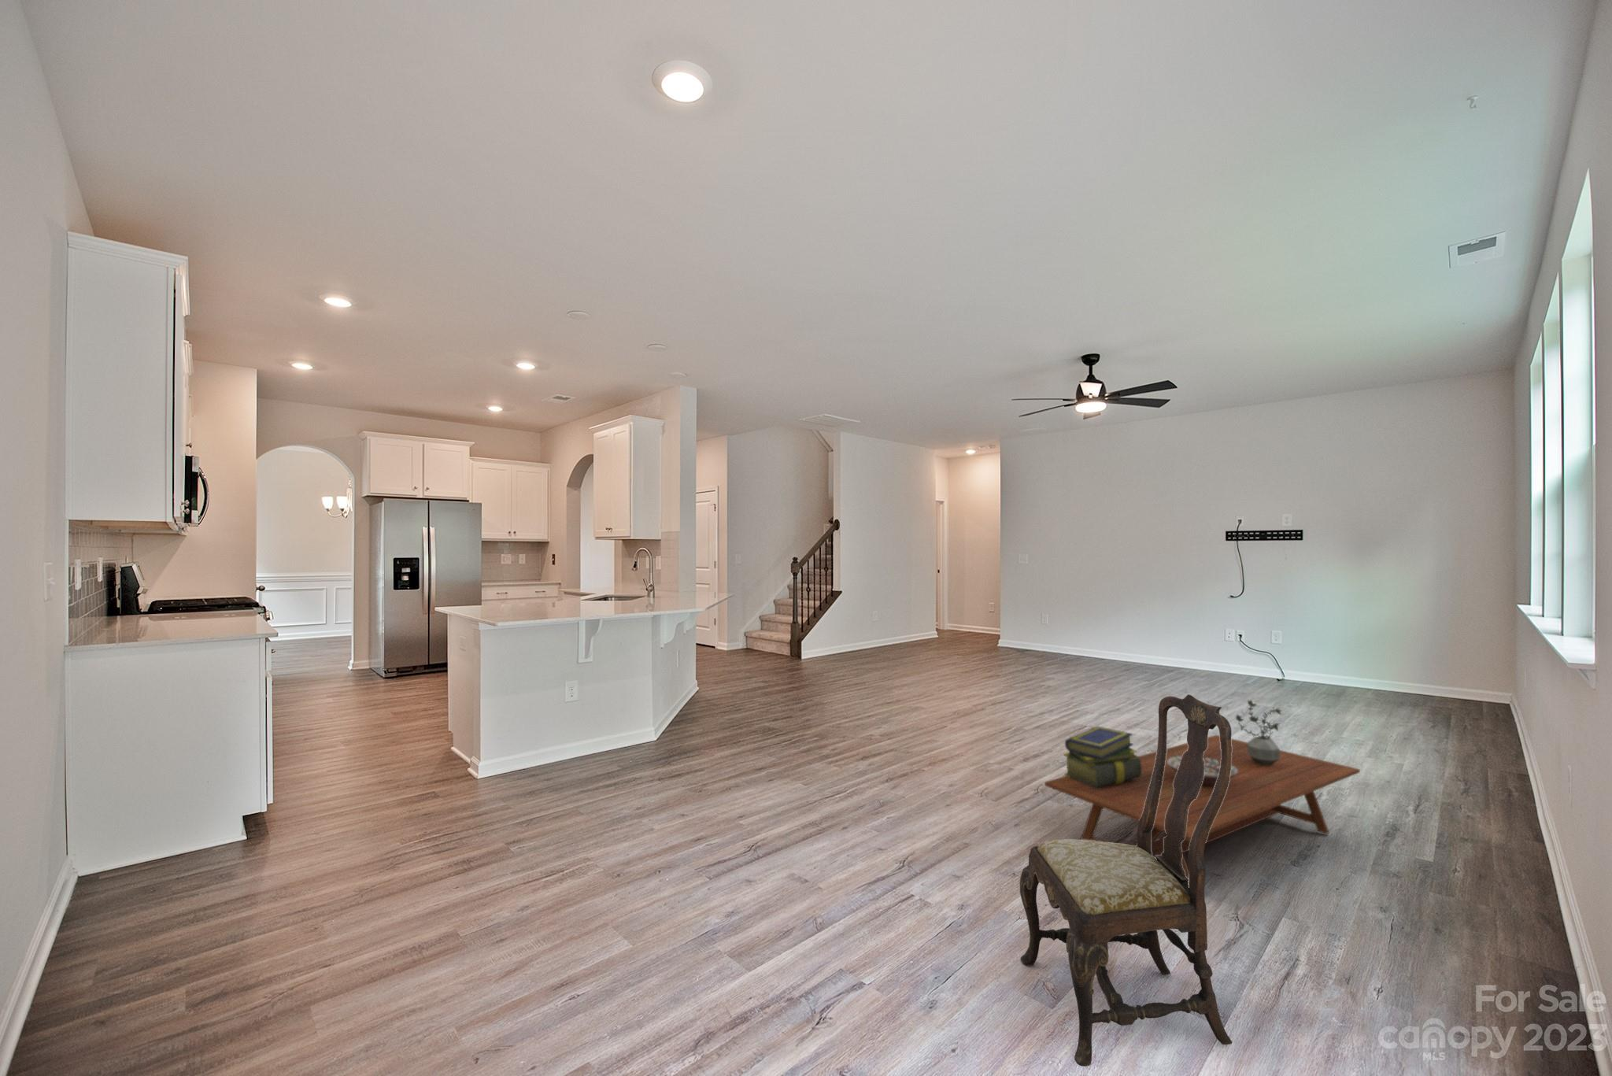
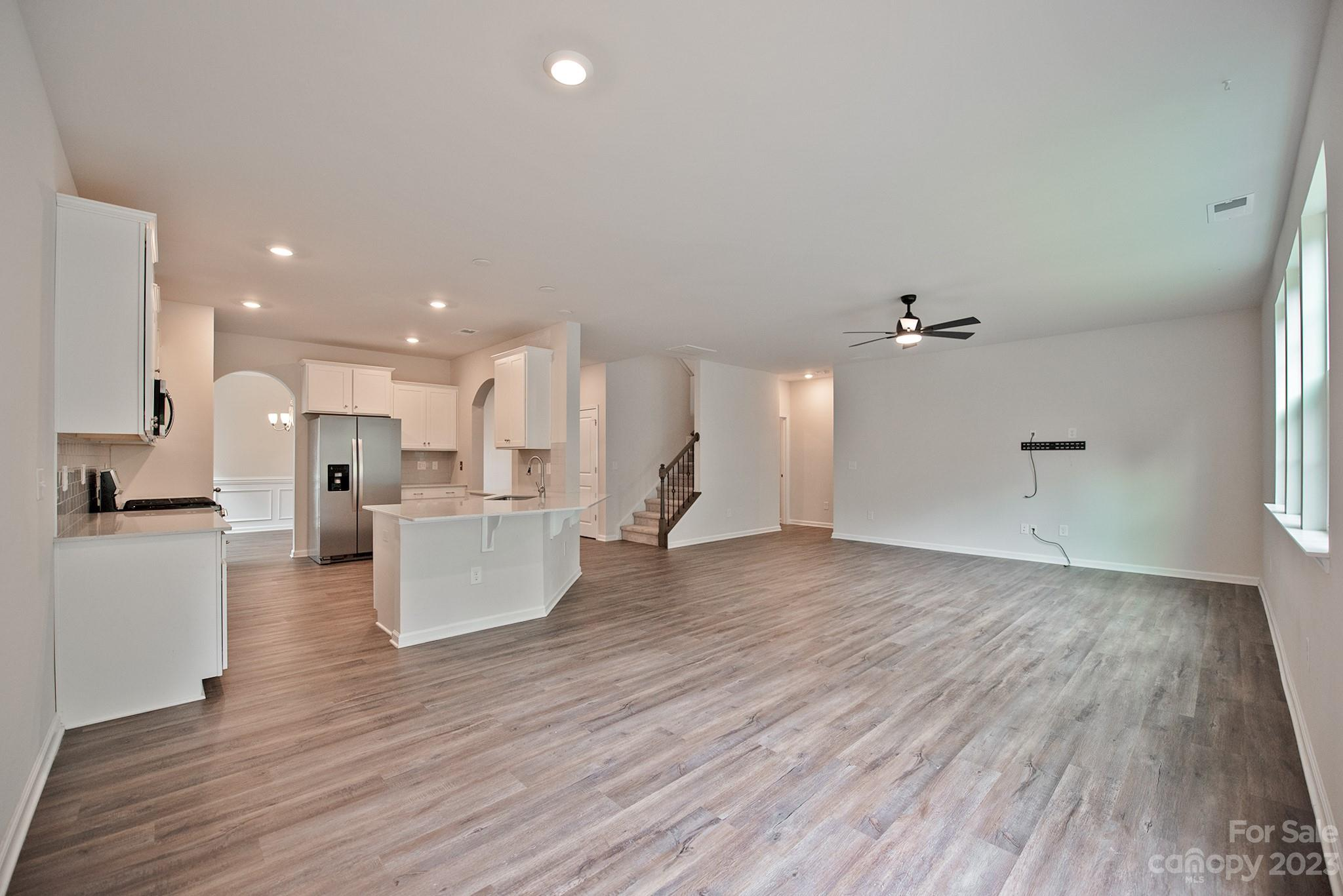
- coffee table (1205, 807)
- potted plant (1262, 730)
- decorative bowl (1204, 772)
- stack of books (1101, 755)
- dining chair (1119, 851)
